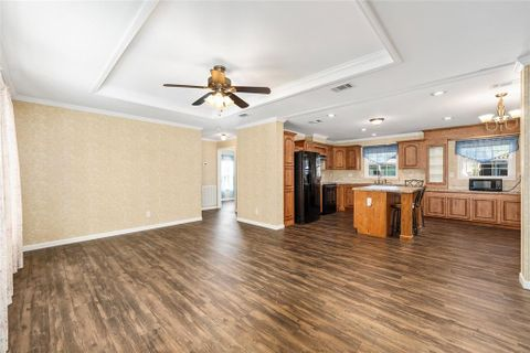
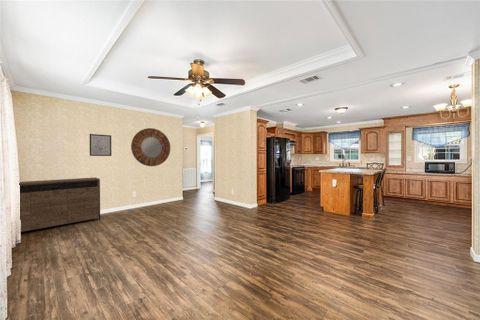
+ home mirror (152, 147)
+ sideboard (49, 203)
+ wall art (100, 145)
